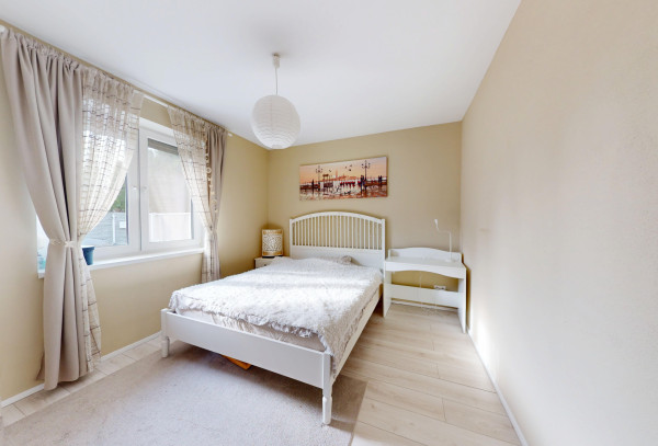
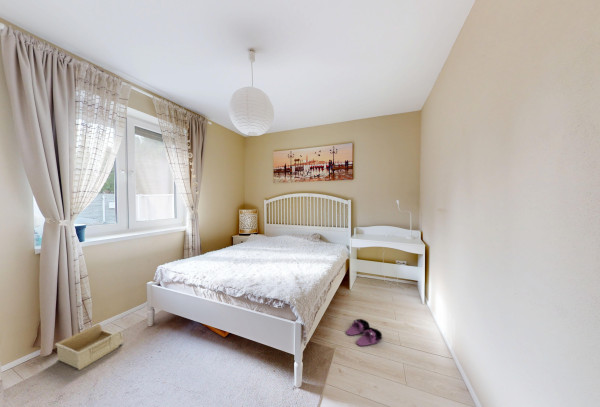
+ slippers (363, 329)
+ storage bin (91, 343)
